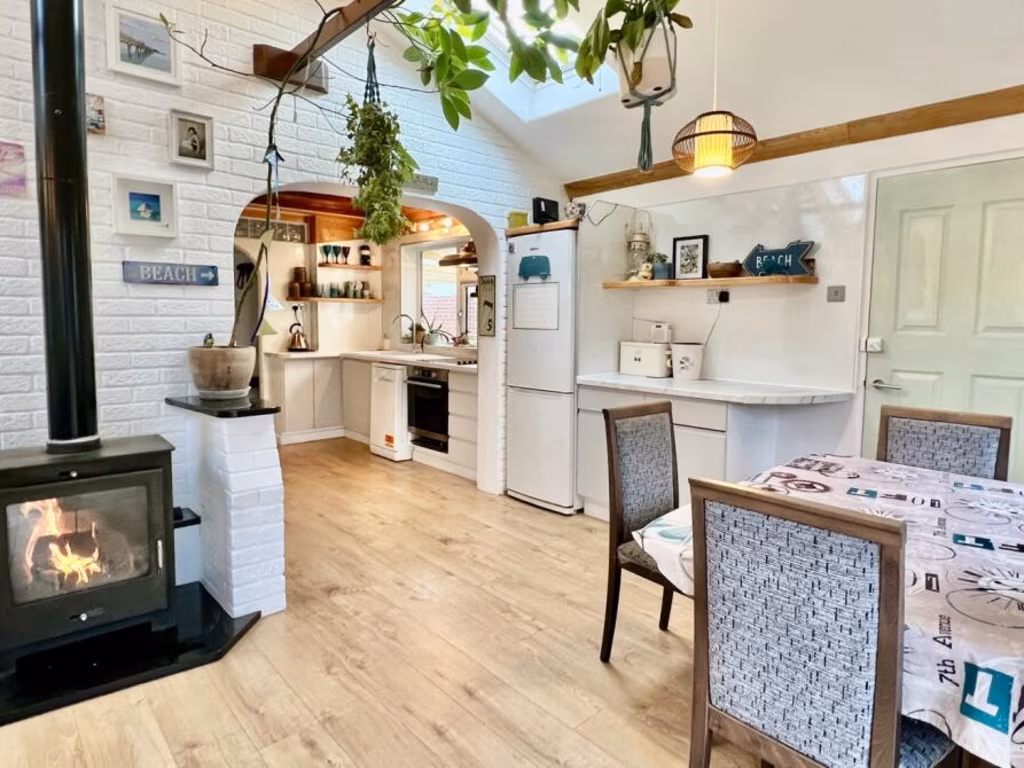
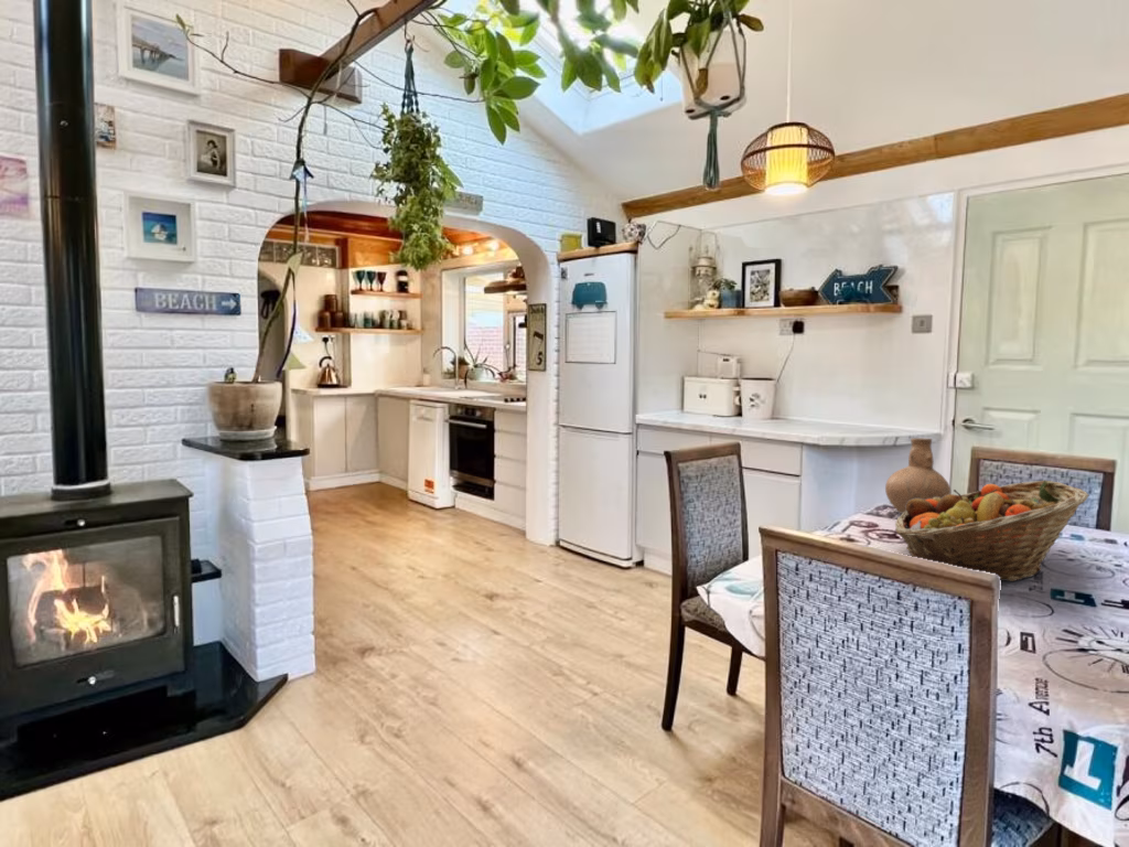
+ fruit basket (983, 523)
+ vase (917, 476)
